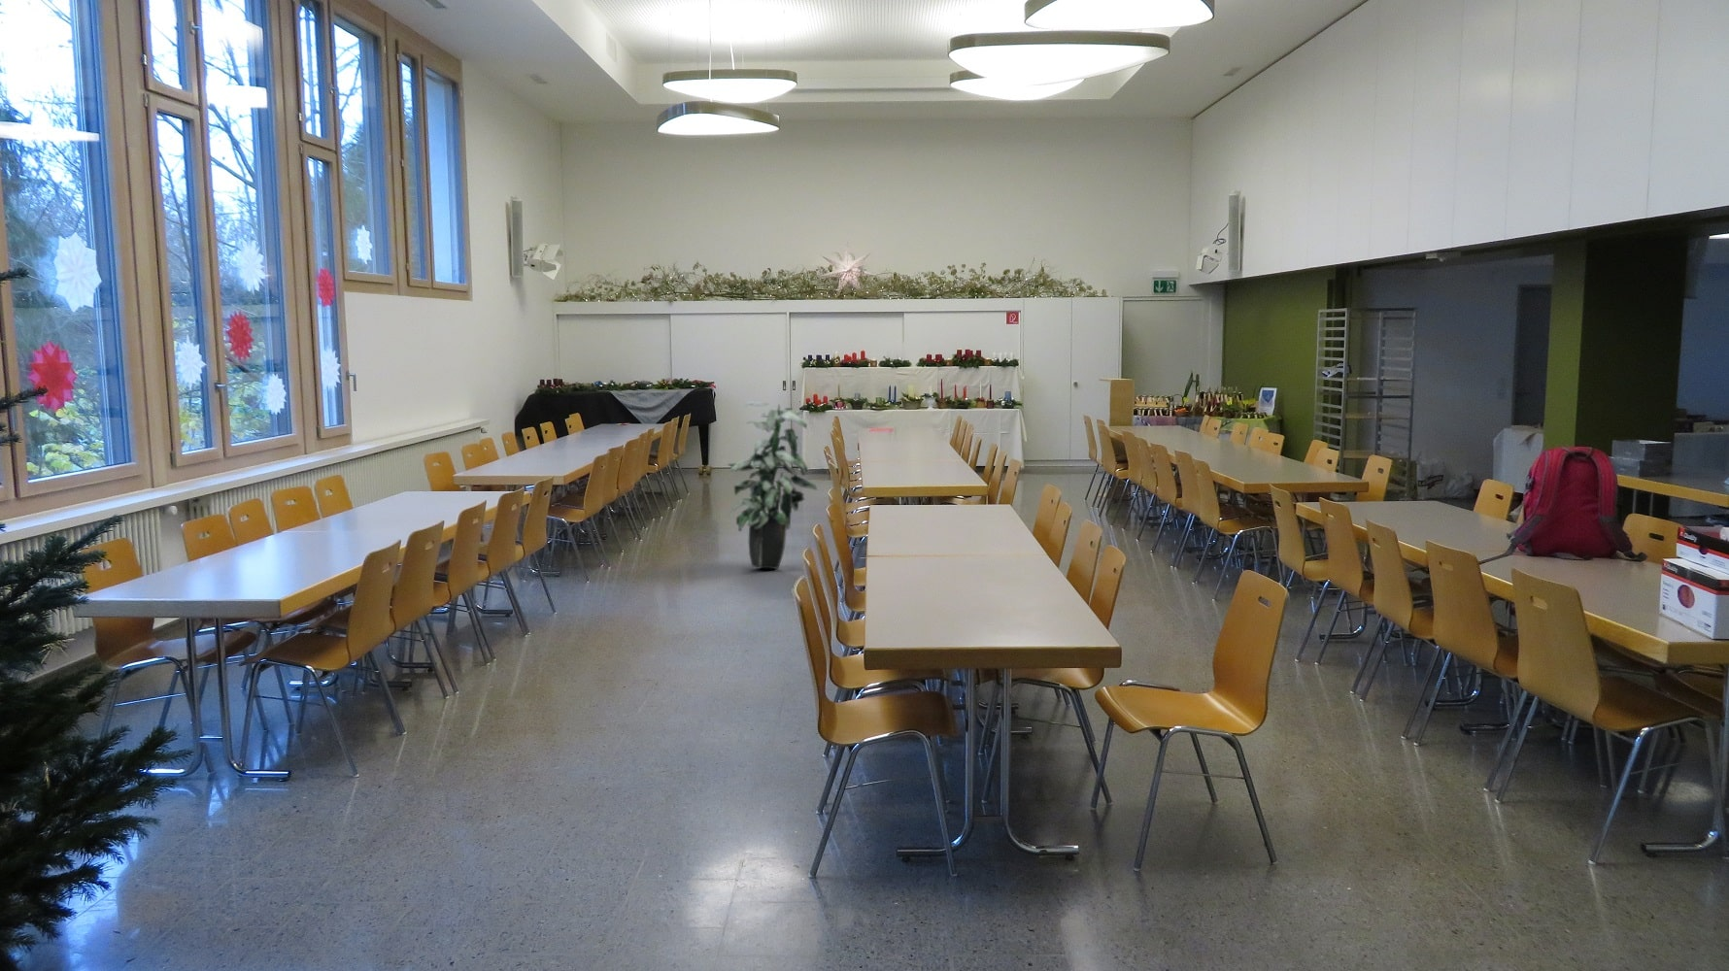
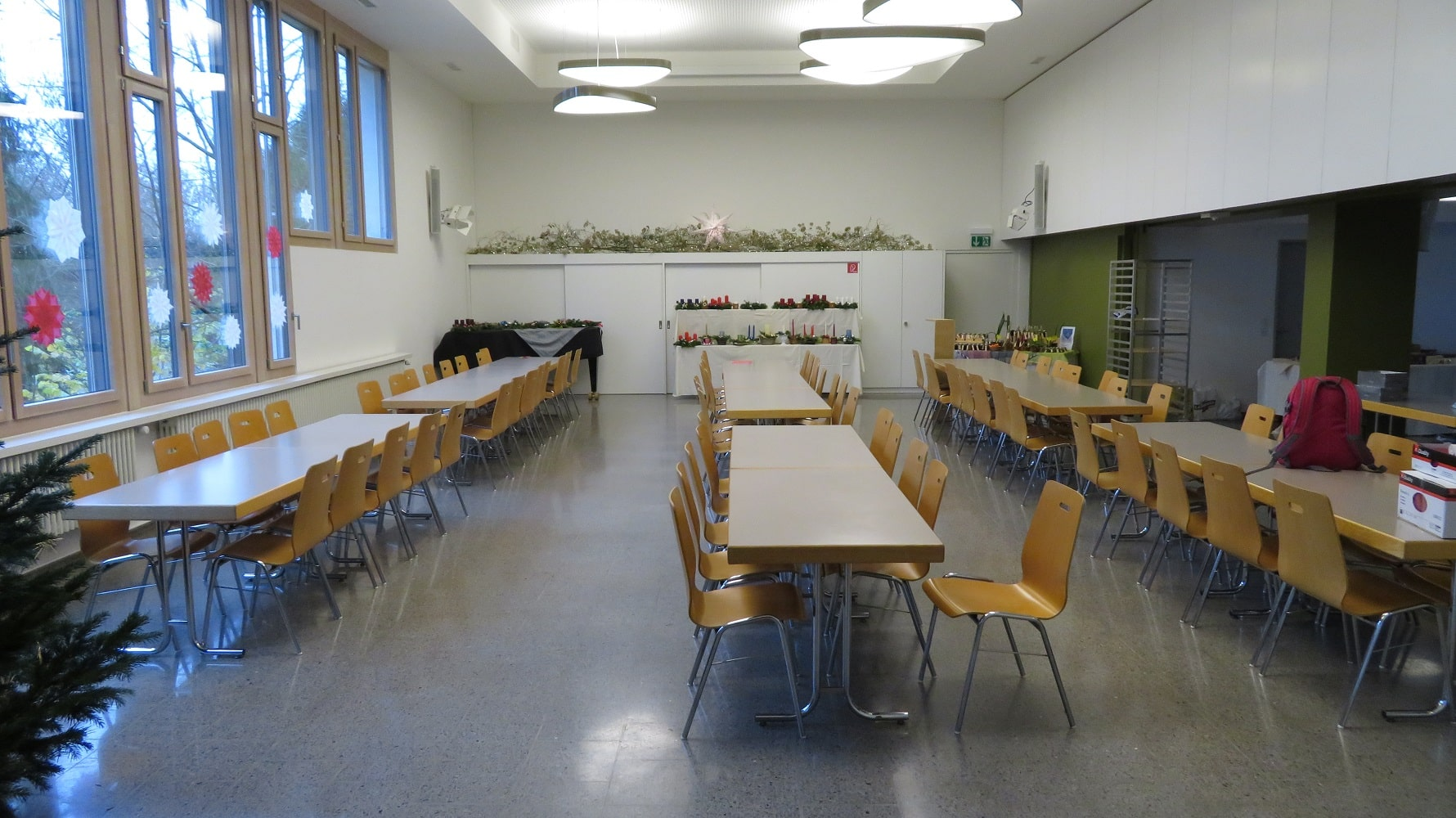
- indoor plant (767, 484)
